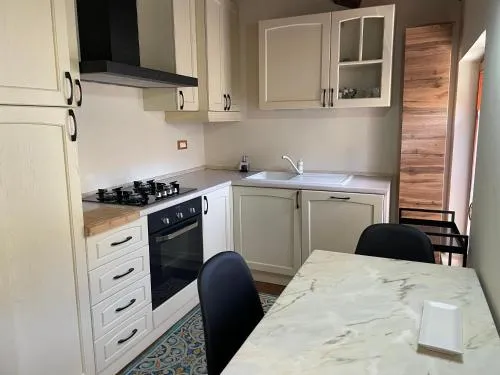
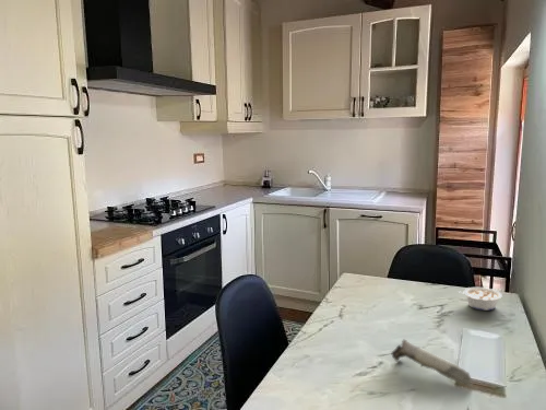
+ legume (482, 298)
+ candle (431, 363)
